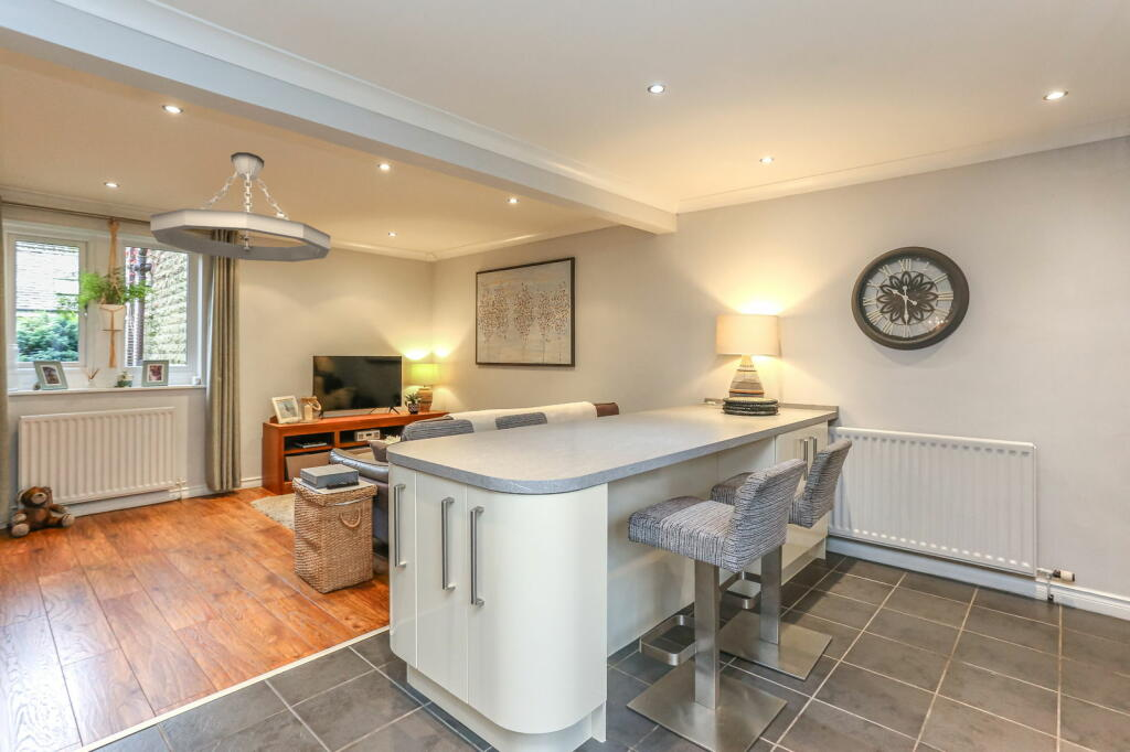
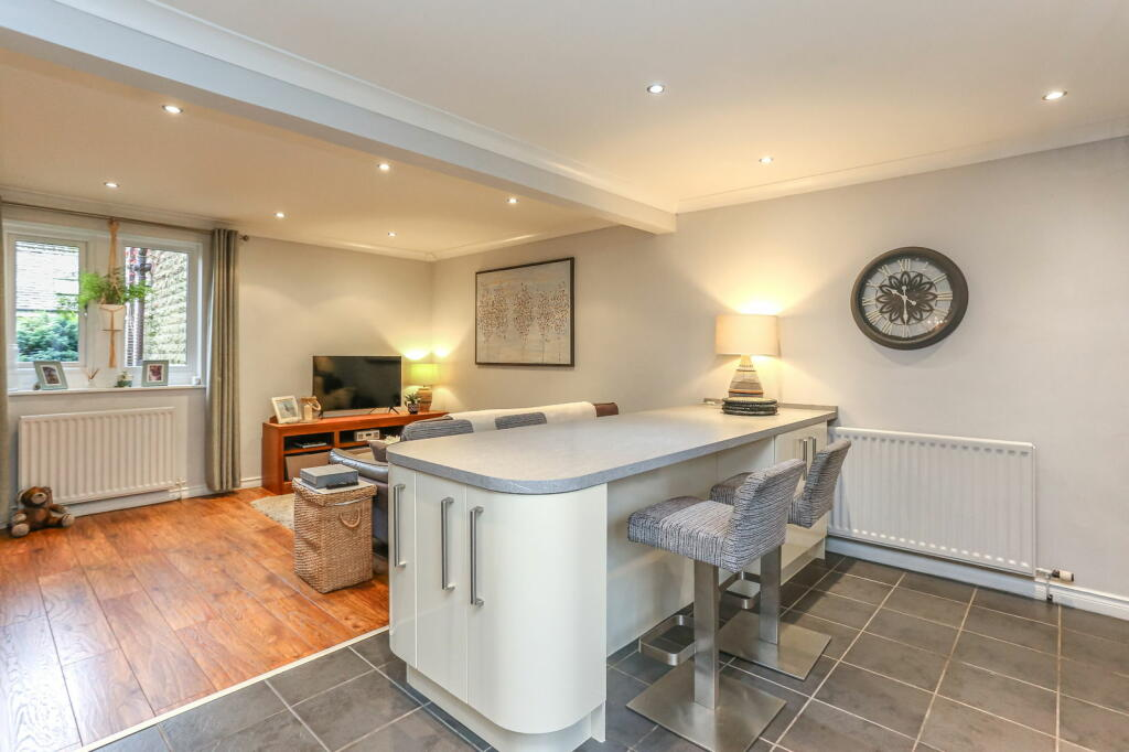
- chandelier (246, 203)
